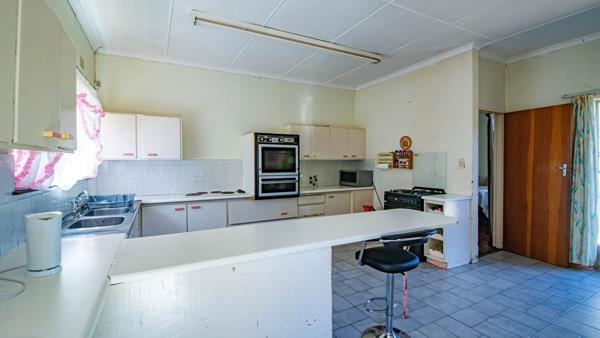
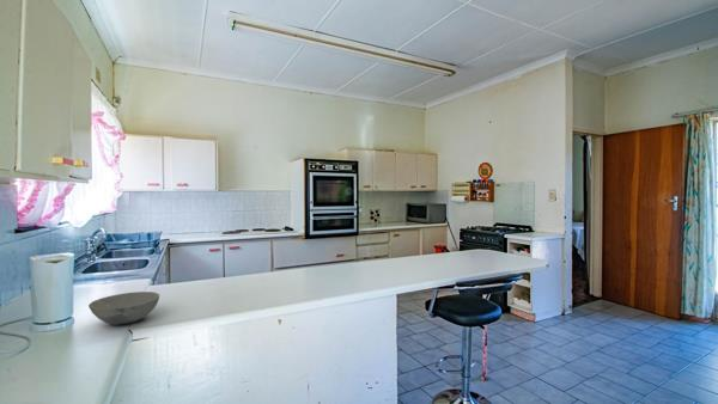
+ bowl (126, 310)
